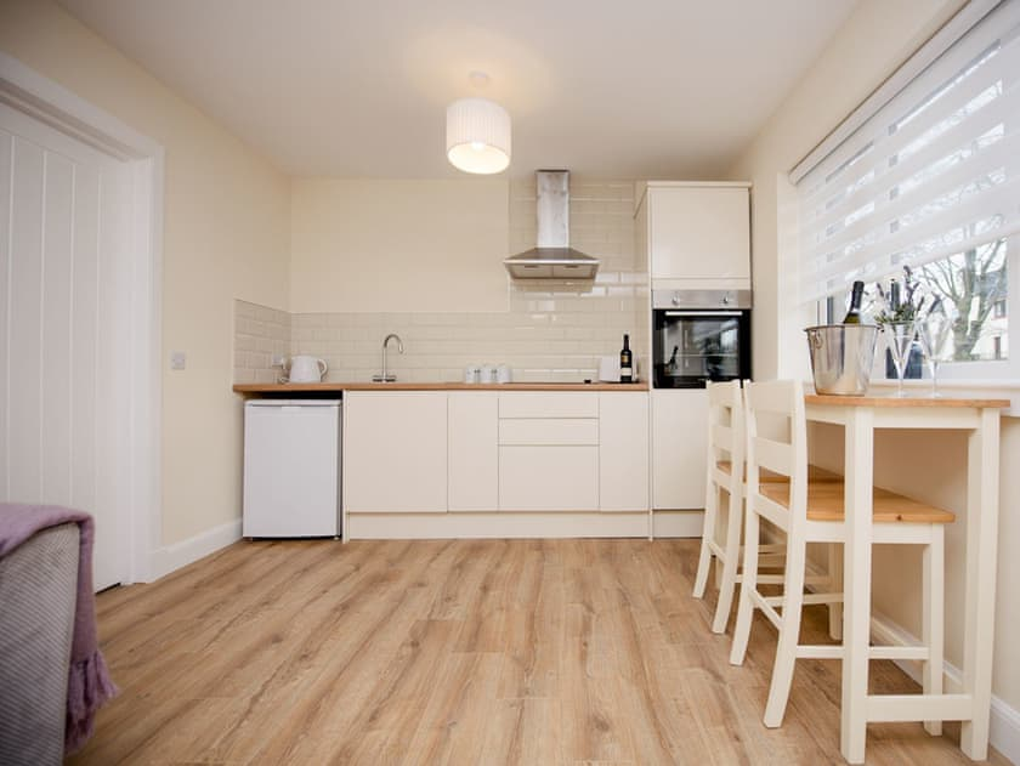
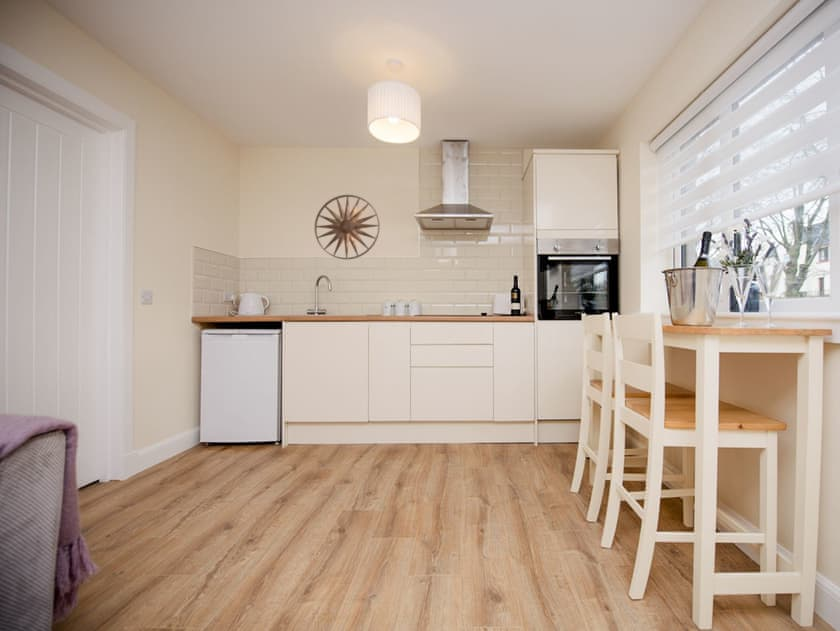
+ wall art (347, 227)
